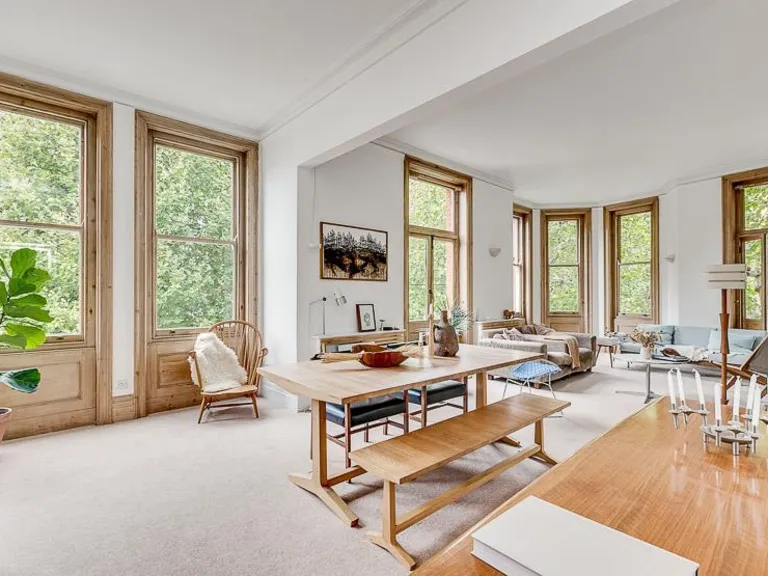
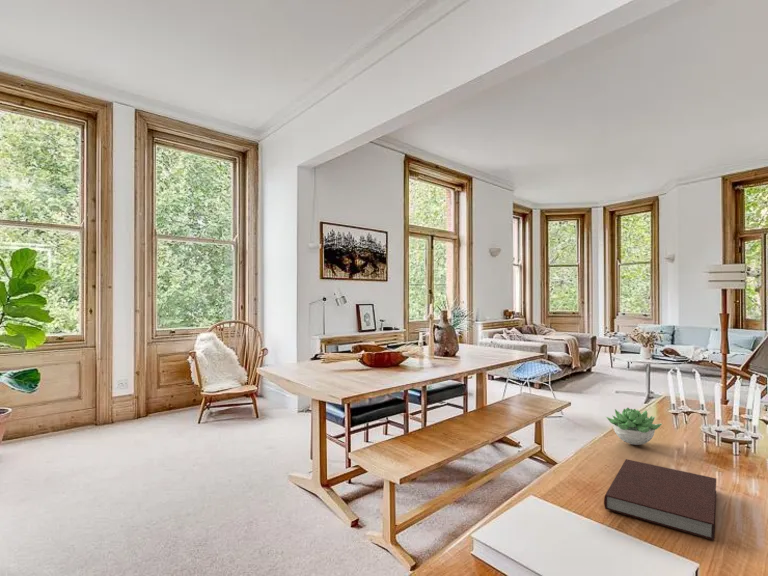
+ succulent plant (633, 426)
+ notebook (662, 492)
